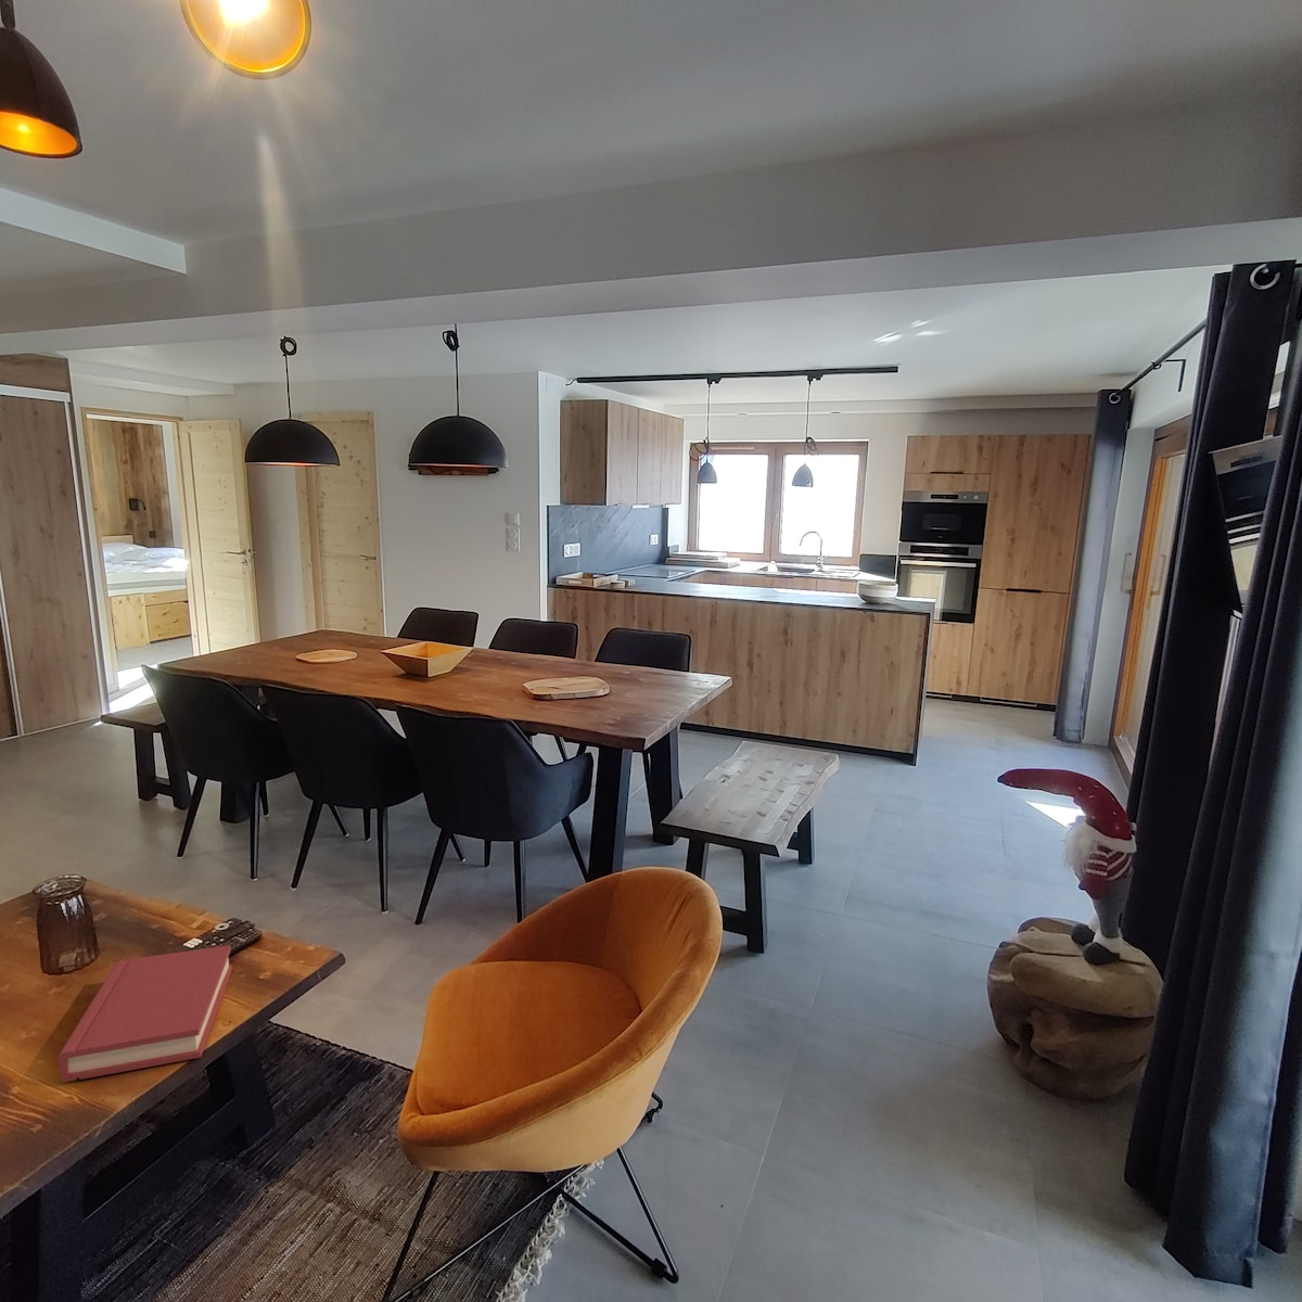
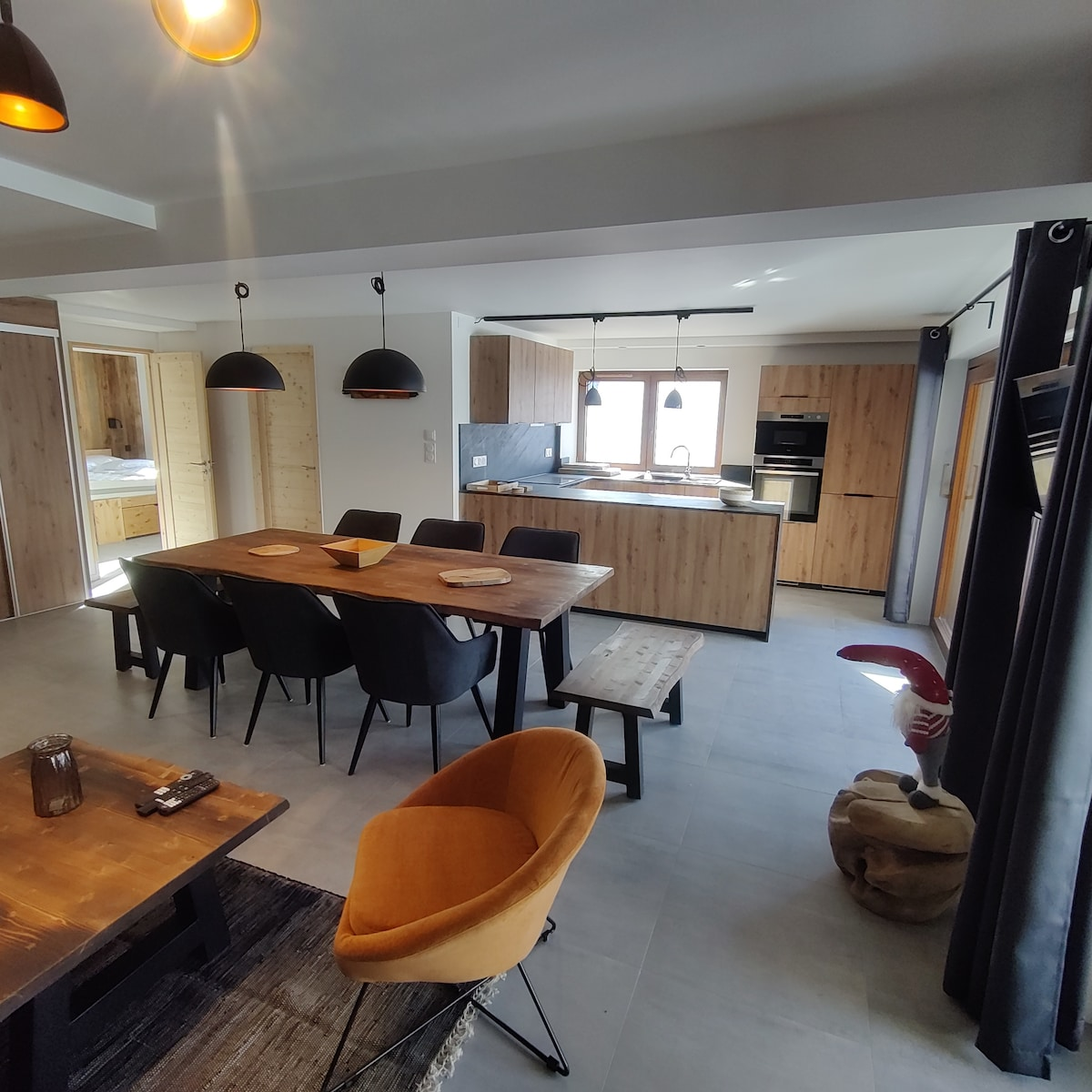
- hardback book (155, 1006)
